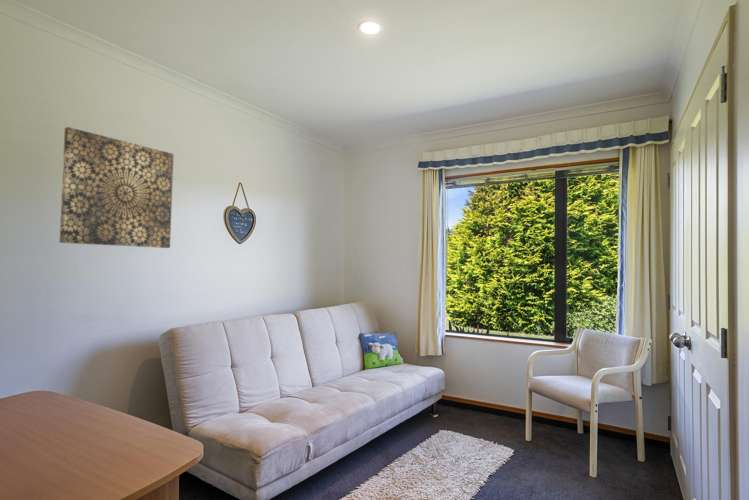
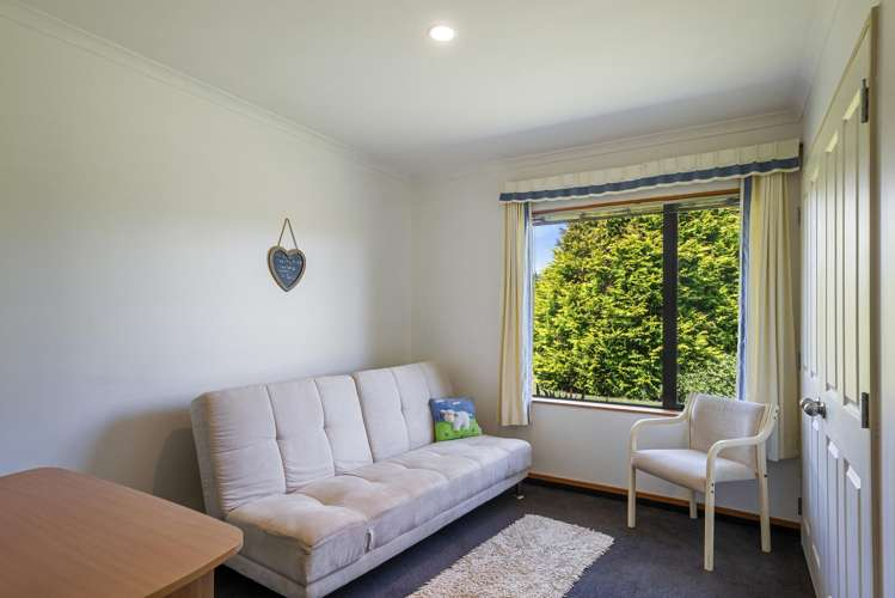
- wall art (122, 193)
